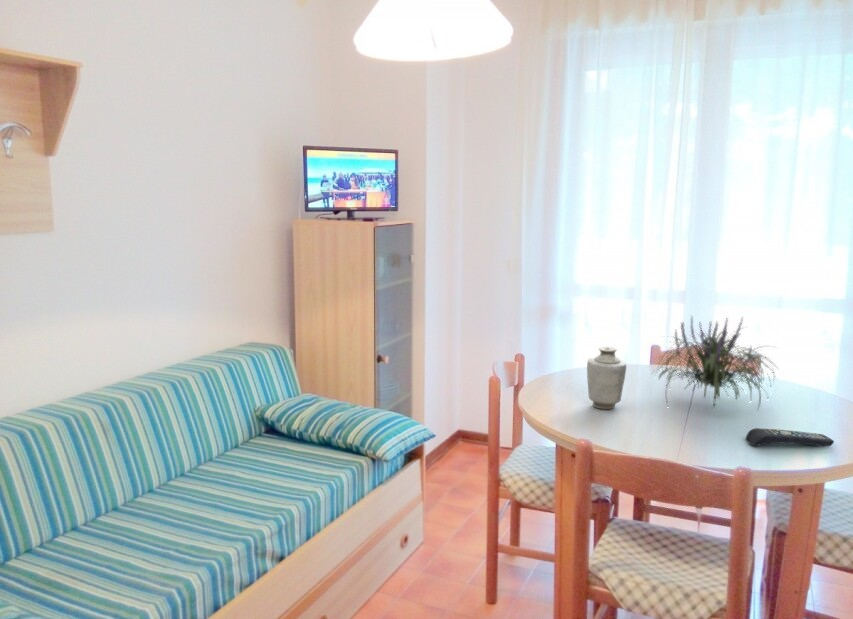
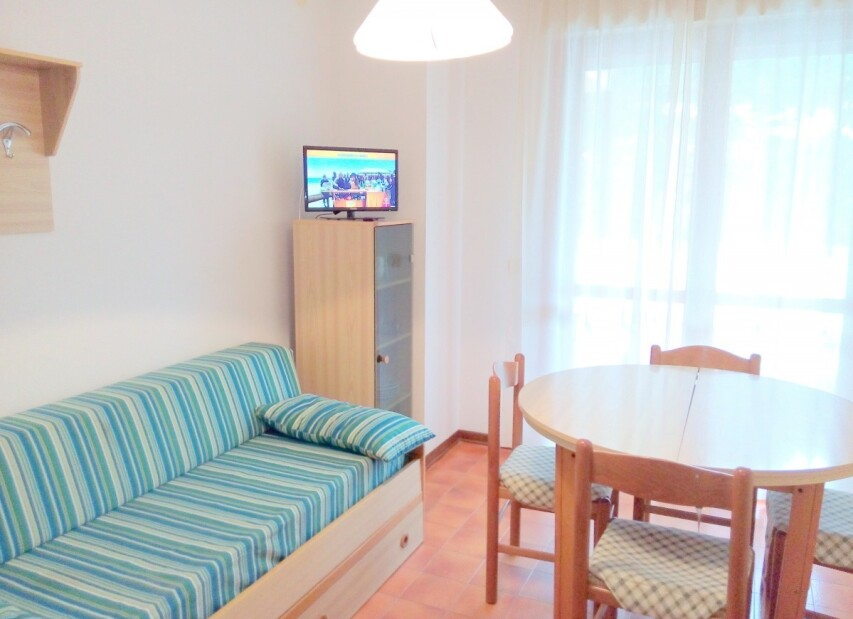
- remote control (789, 437)
- vase (605, 377)
- plant (718, 358)
